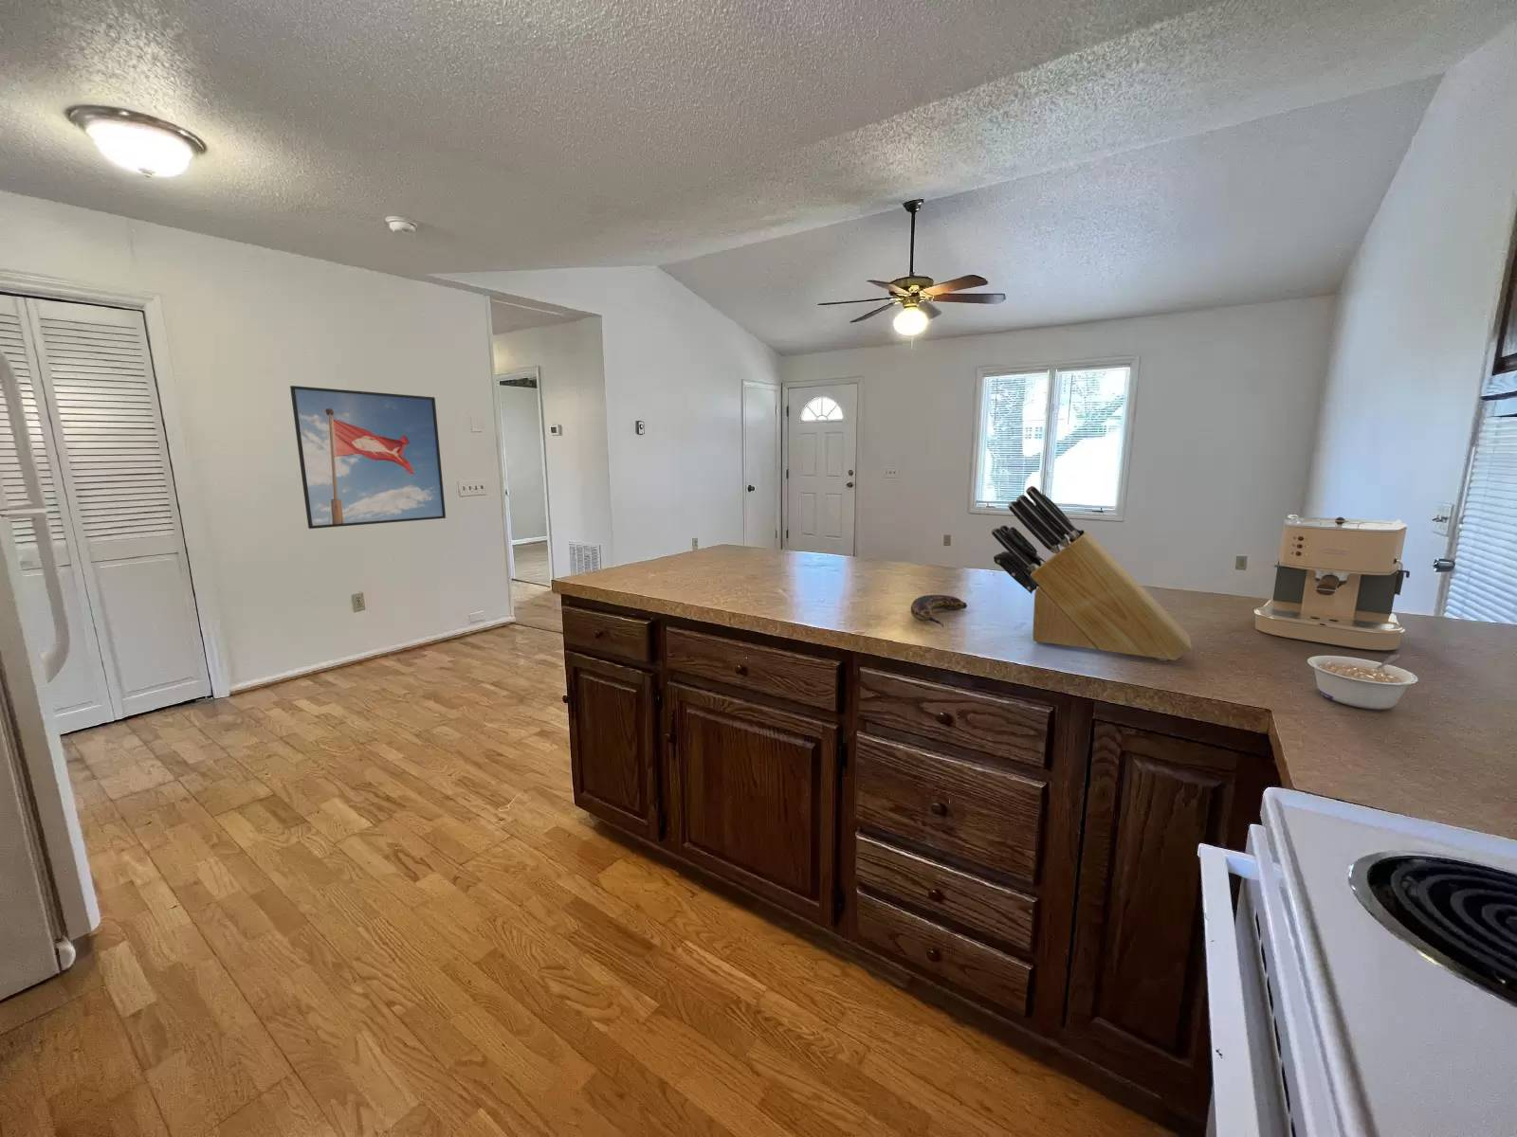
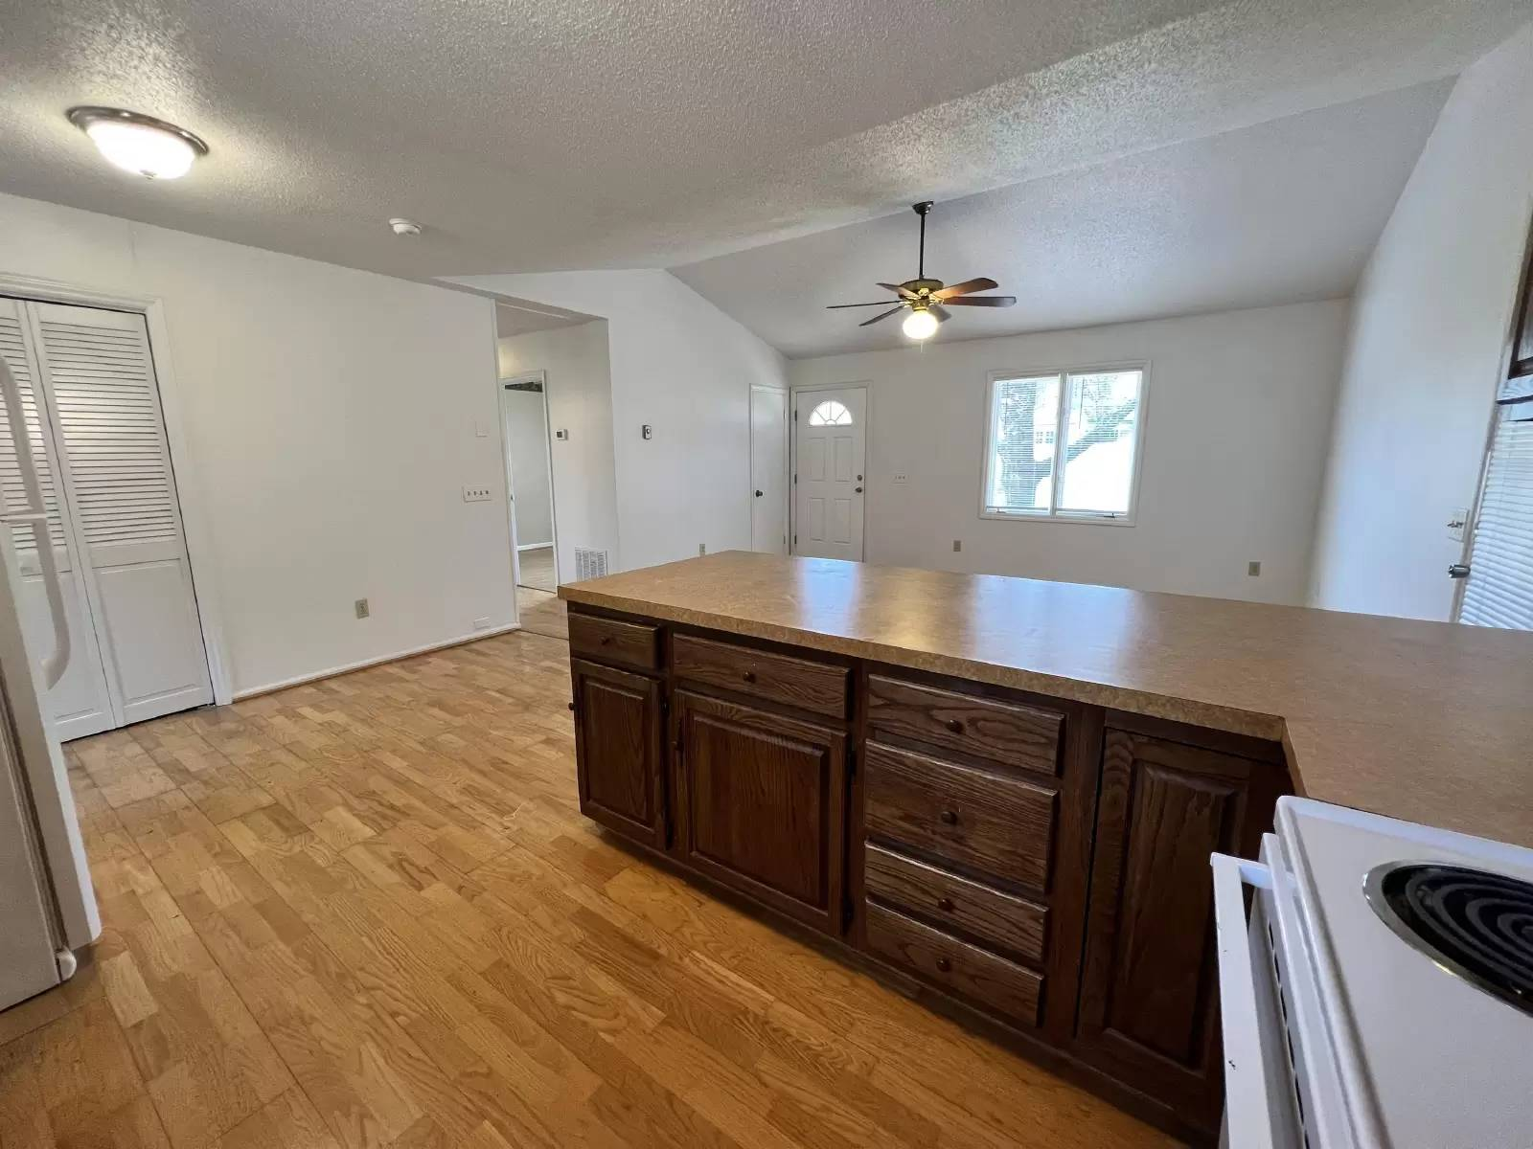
- legume (1357, 680)
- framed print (375, 459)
- coffee maker (1332, 576)
- banana (935, 607)
- knife block (1087, 566)
